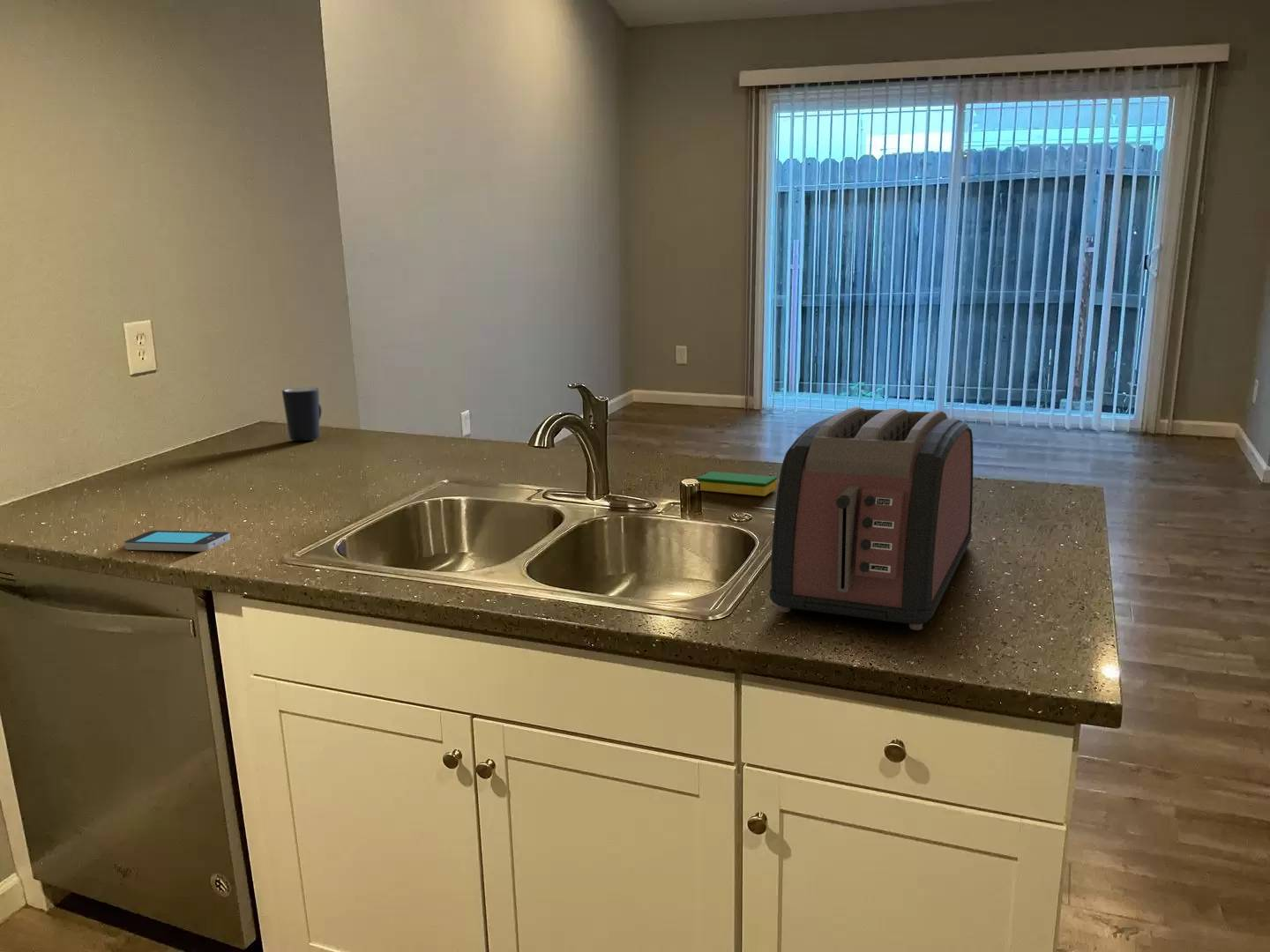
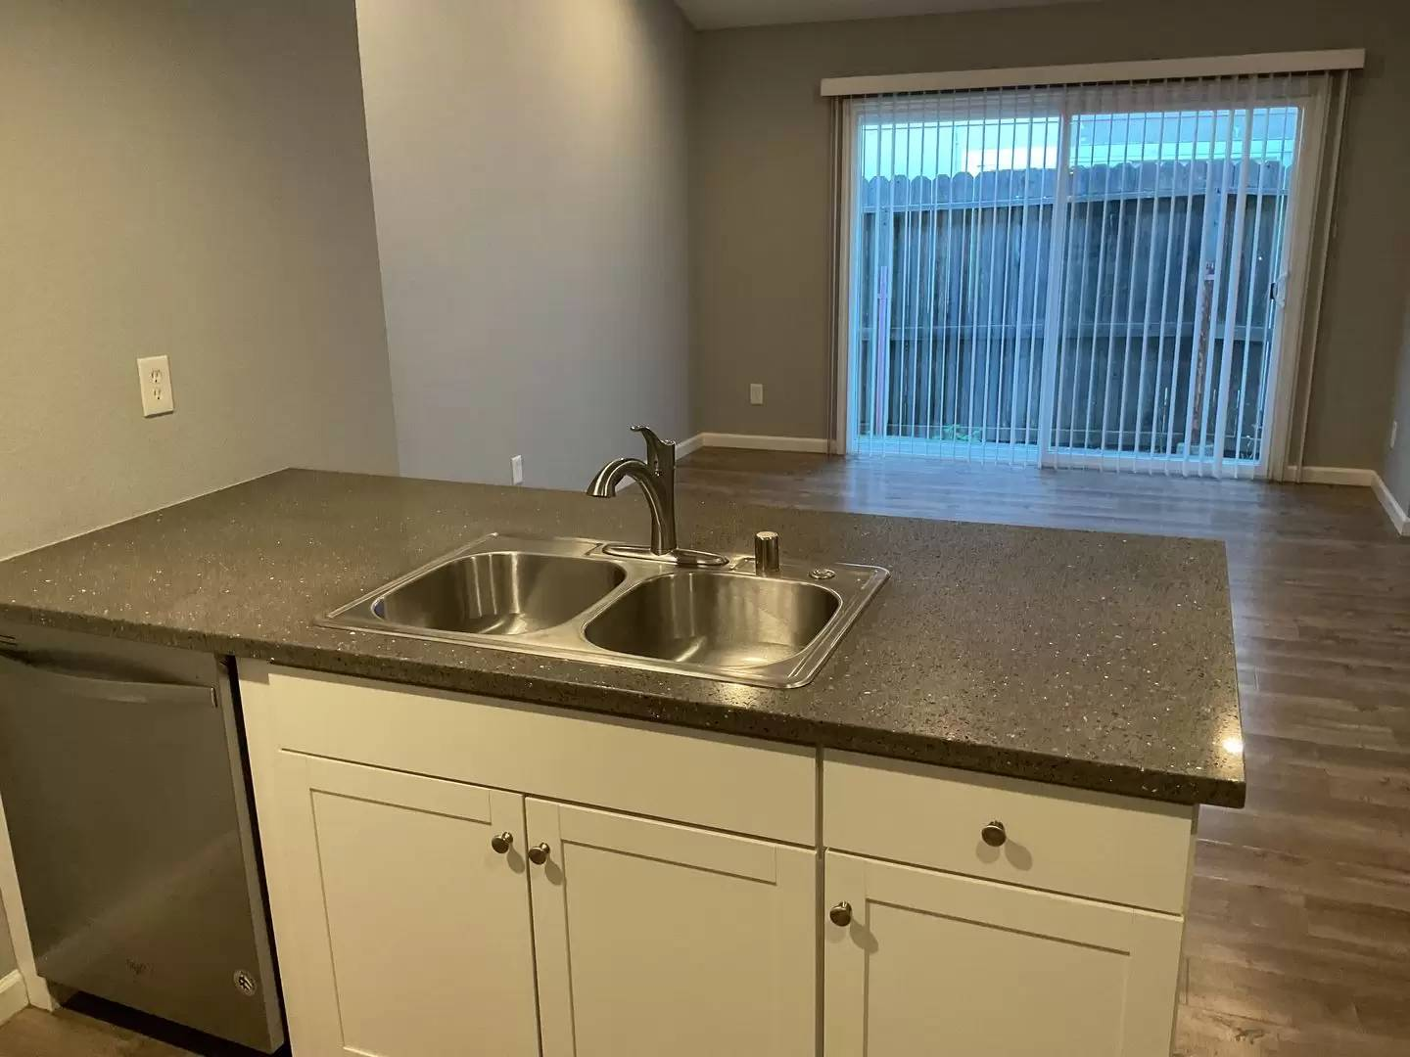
- toaster (879, 499)
- dish sponge (736, 483)
- mug (305, 413)
- smartphone (177, 540)
